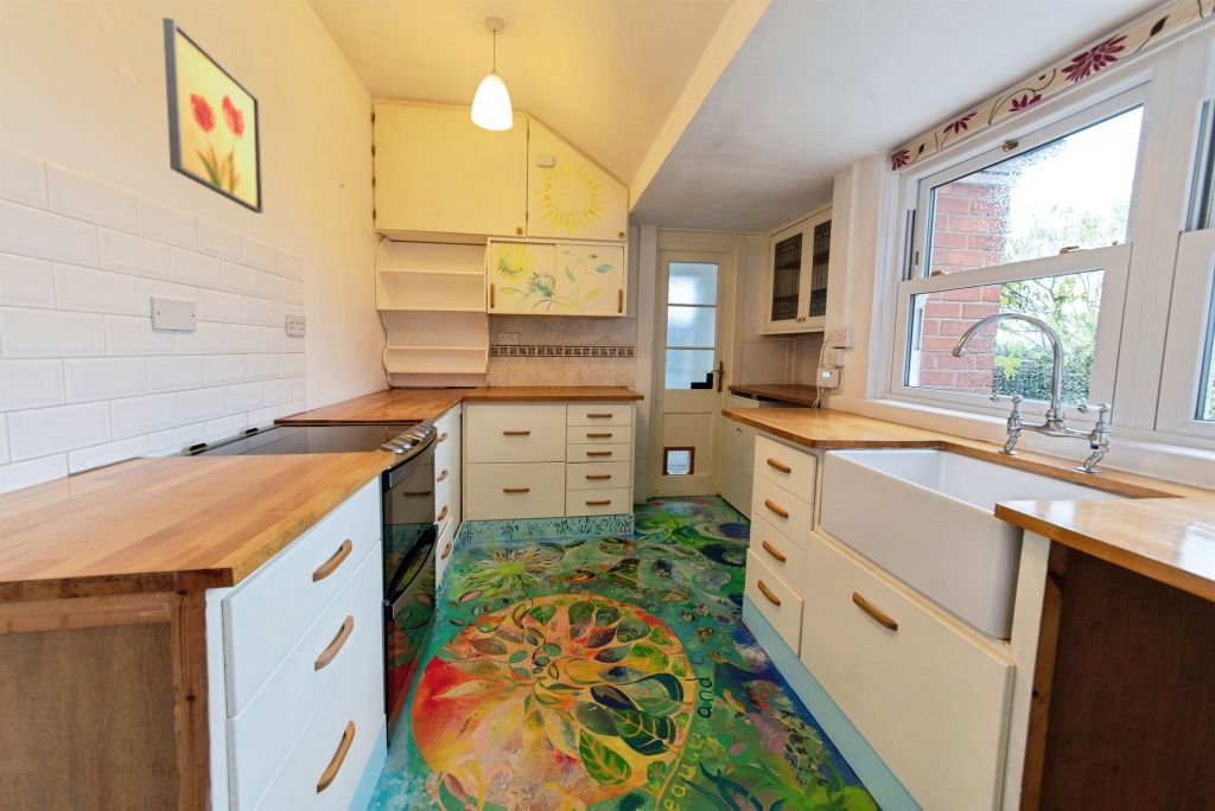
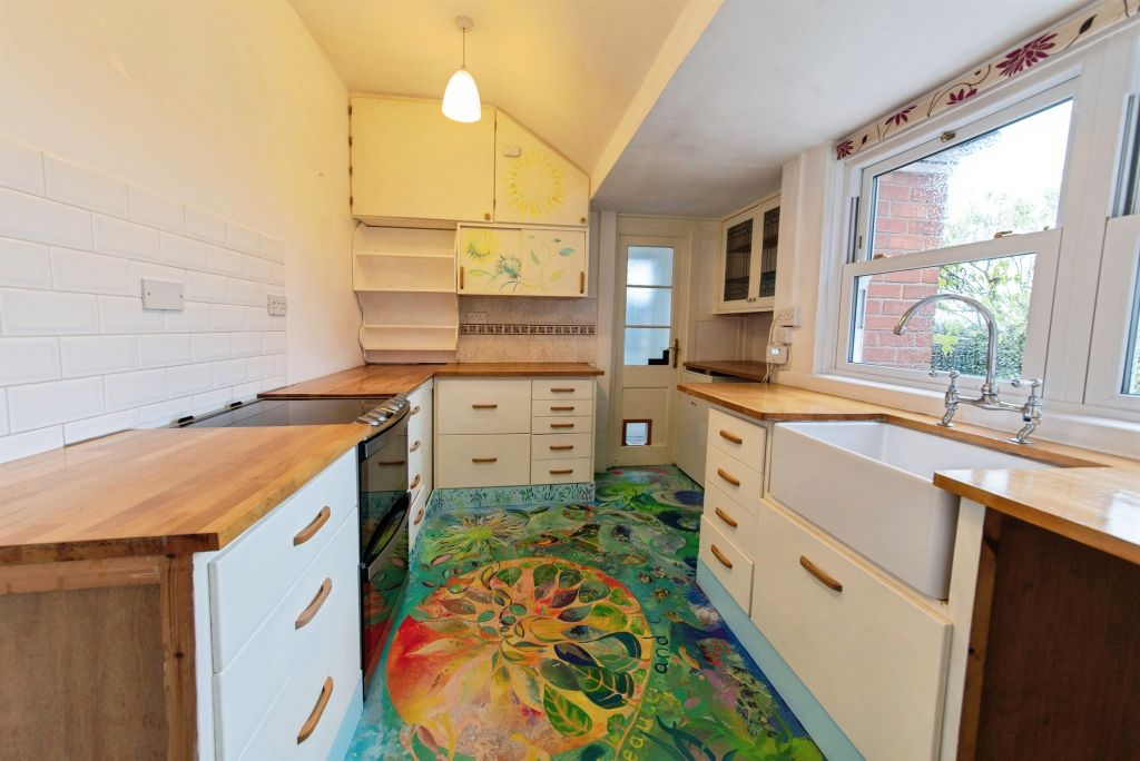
- wall art (216, 129)
